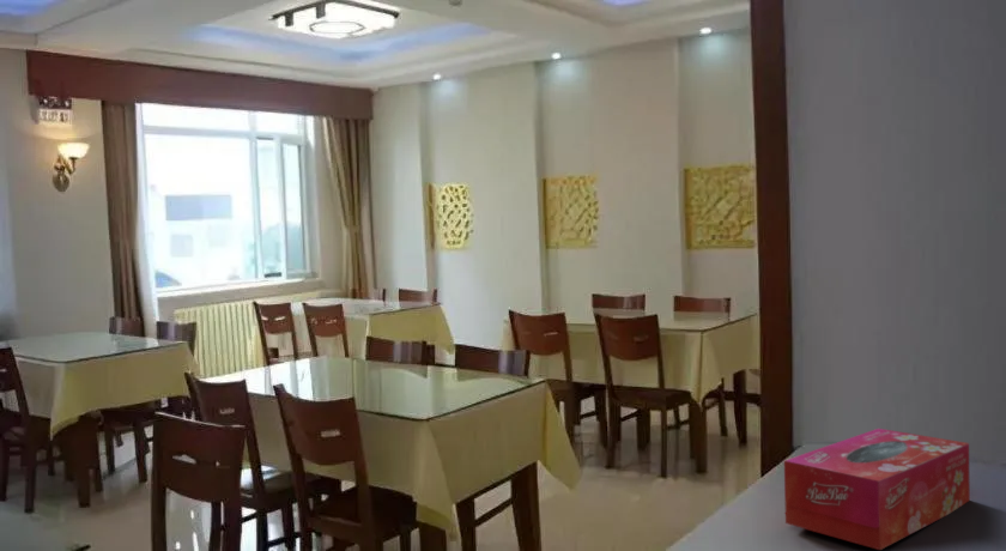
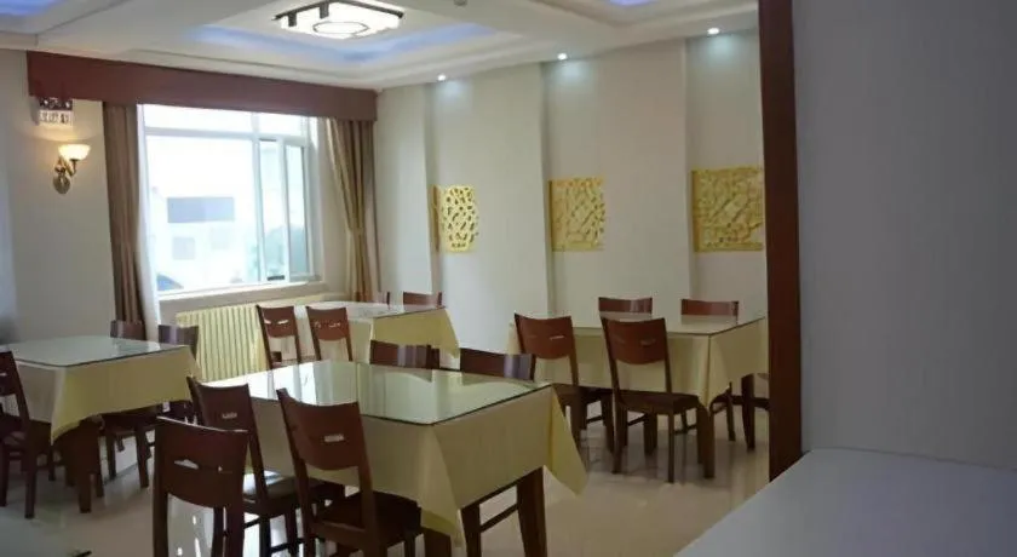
- tissue box (879, 482)
